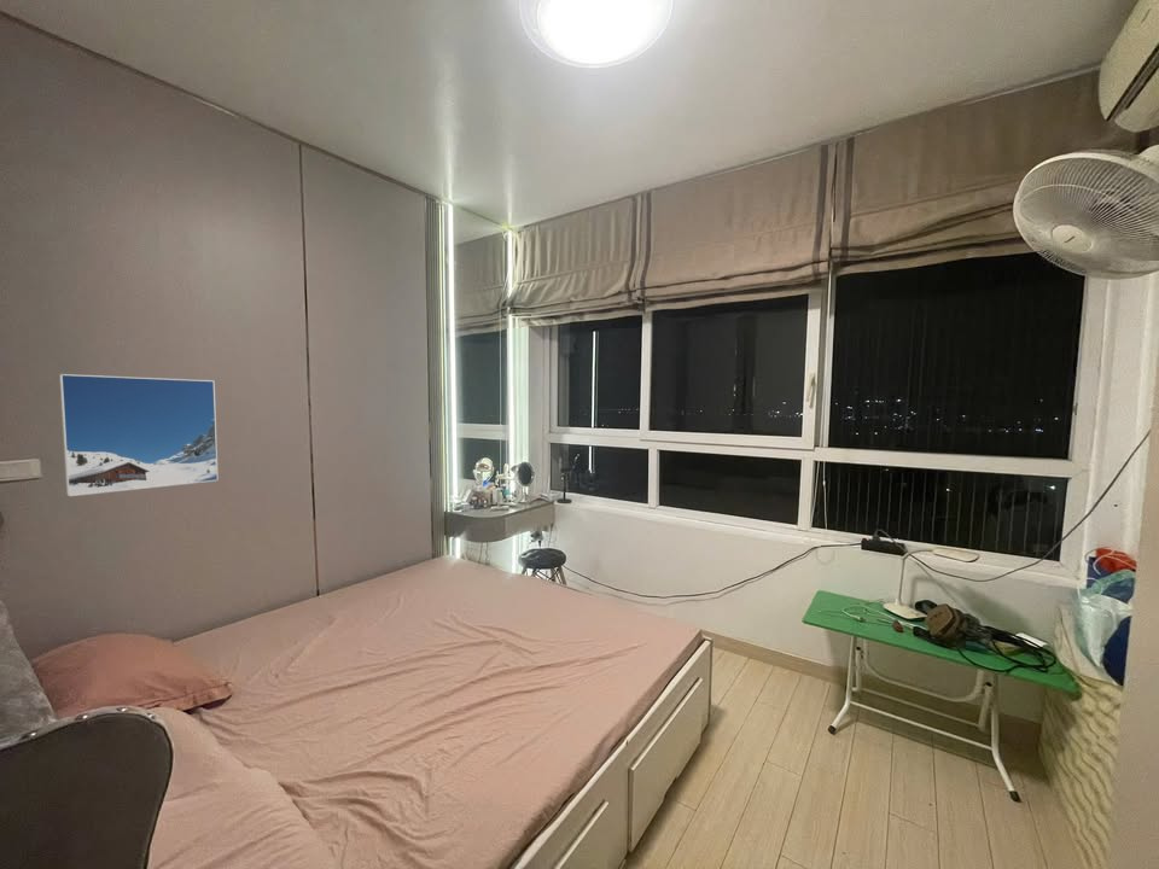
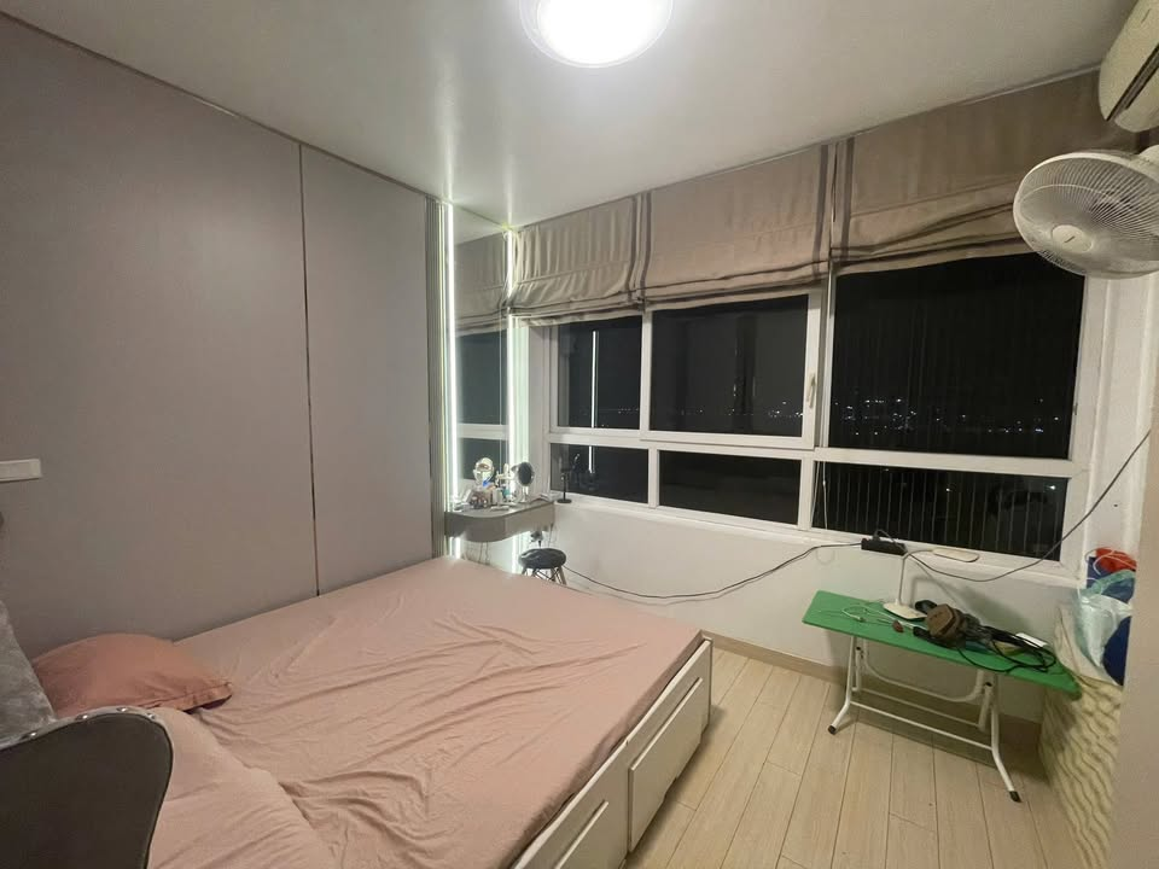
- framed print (146, 432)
